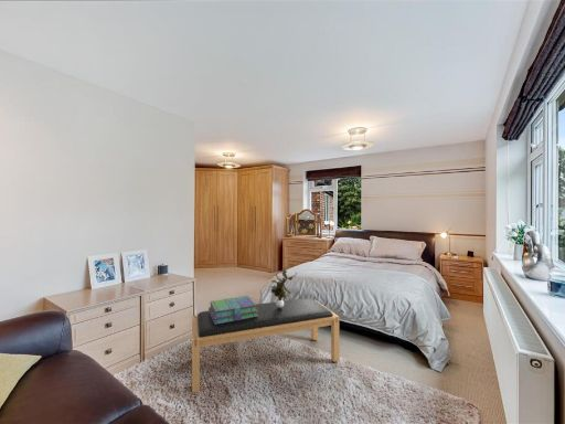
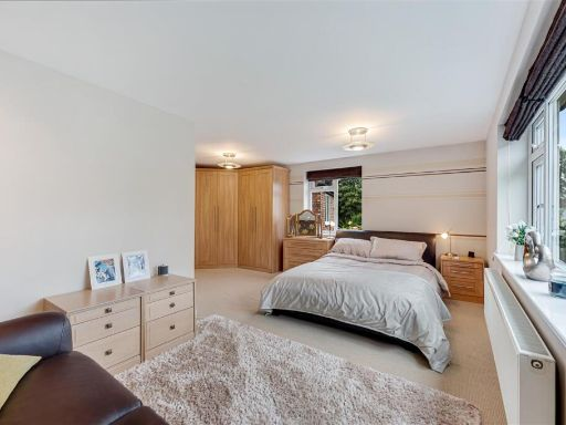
- stack of books (233, 308)
- potted plant (282, 287)
- bench (265, 335)
